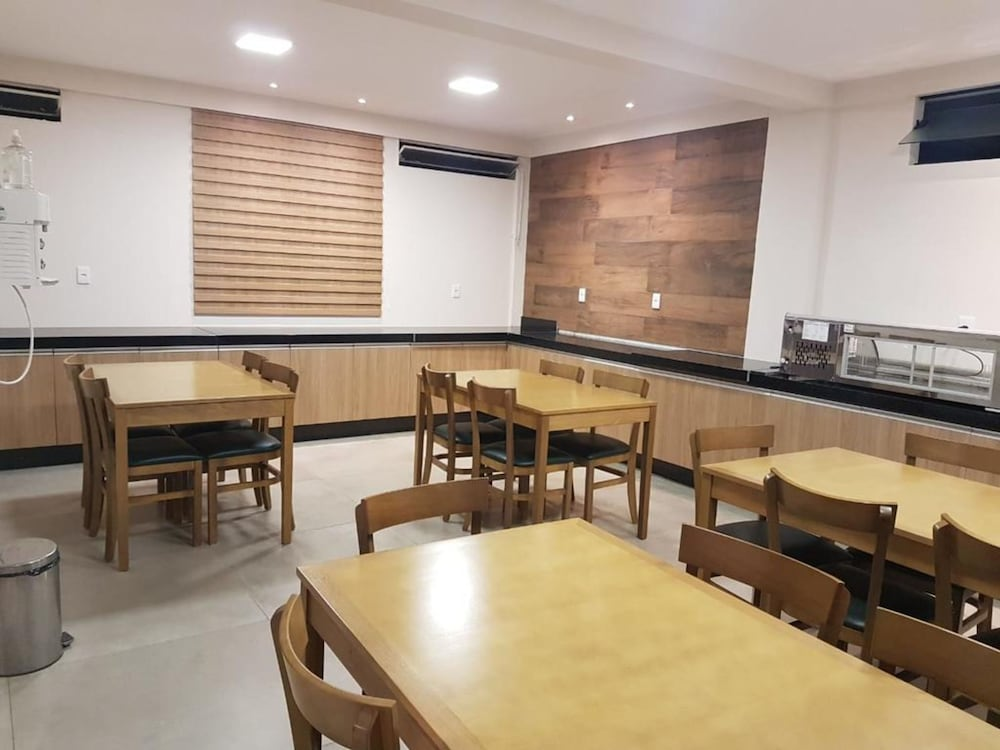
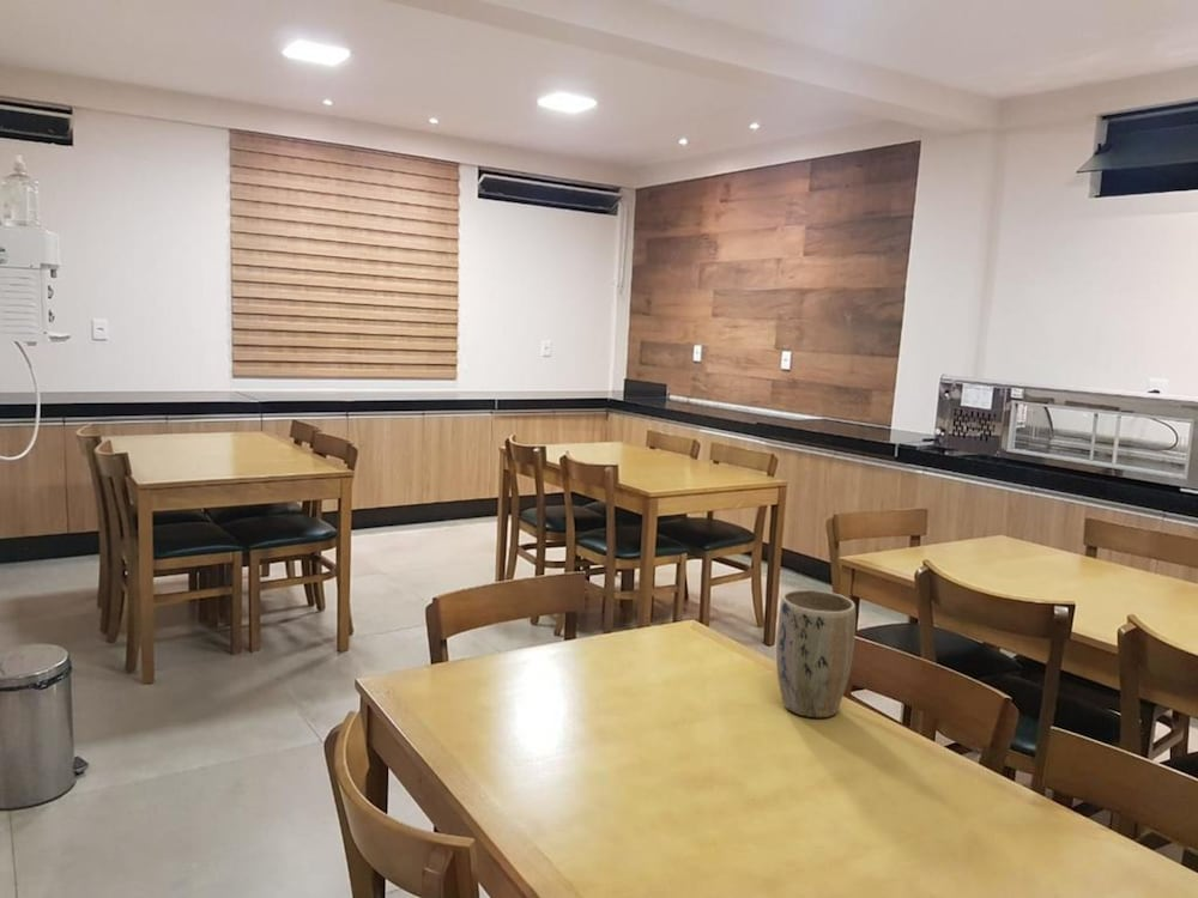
+ plant pot (813, 653)
